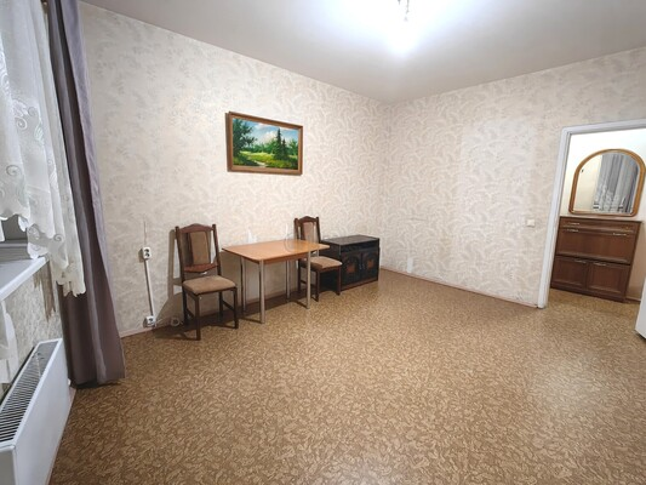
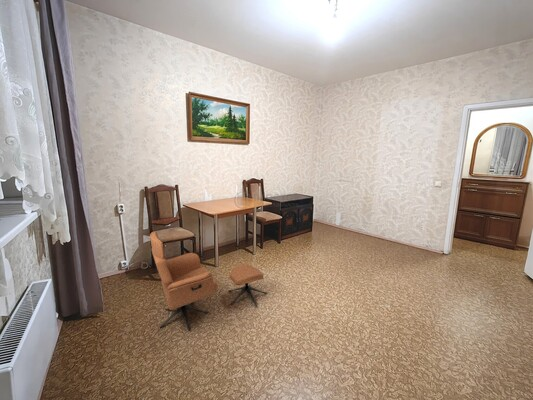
+ armchair (210, 272)
